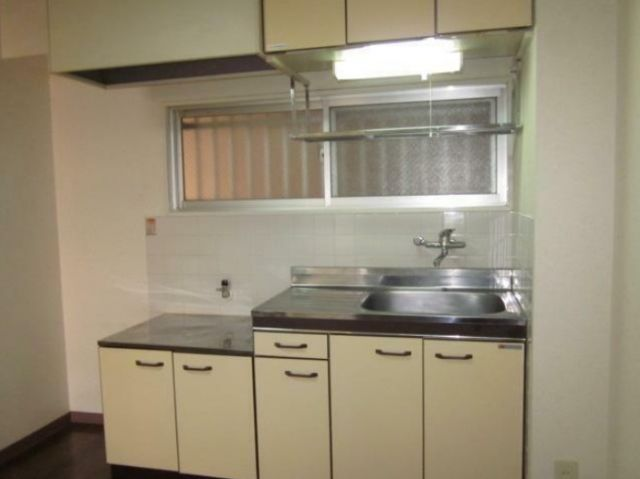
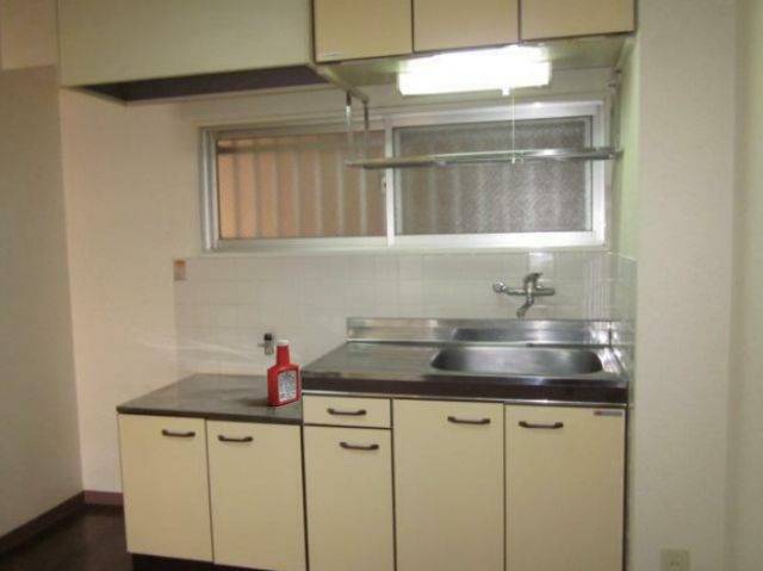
+ soap bottle (283, 371)
